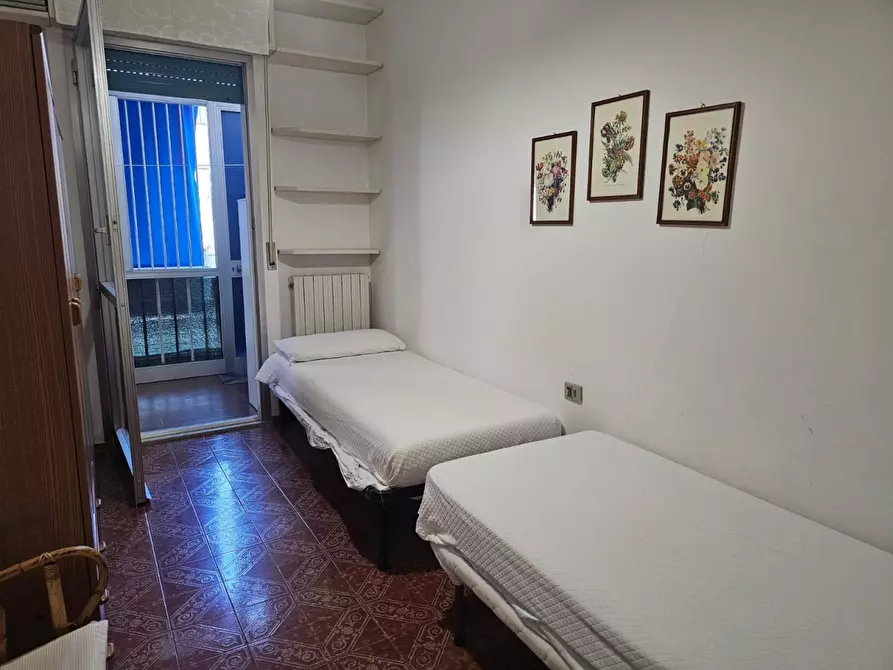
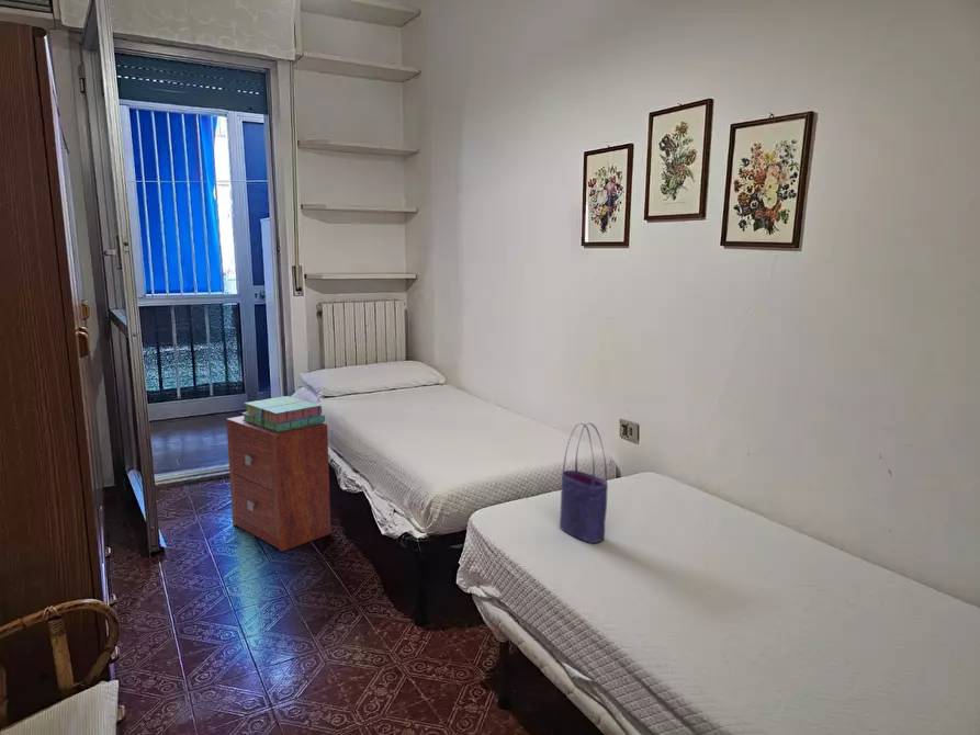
+ tote bag (584, 479)
+ stack of books (283, 411)
+ nightstand (277, 476)
